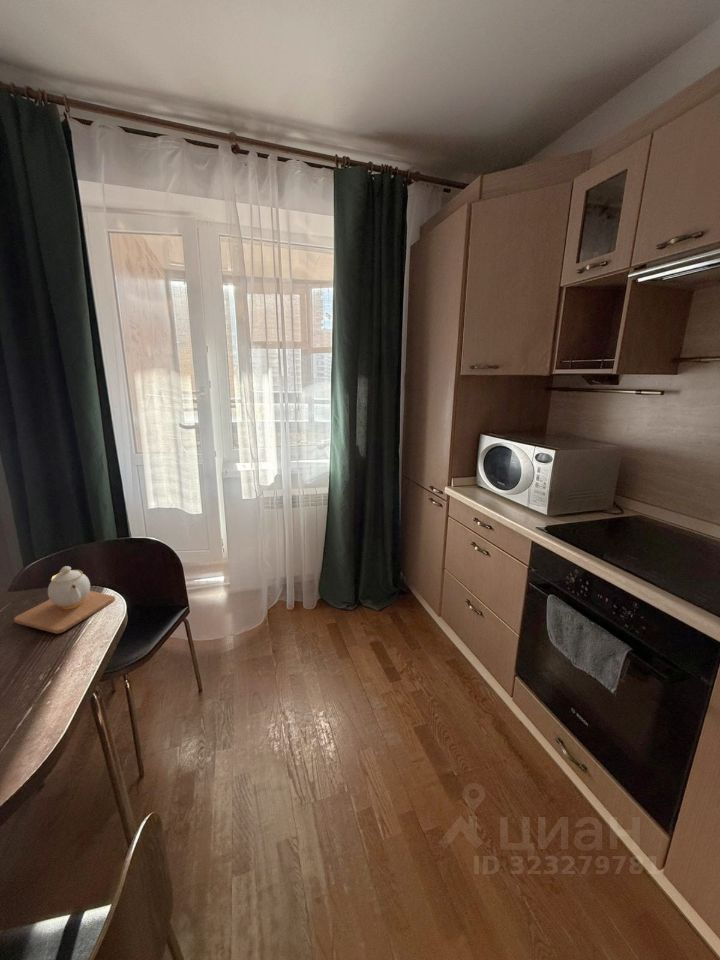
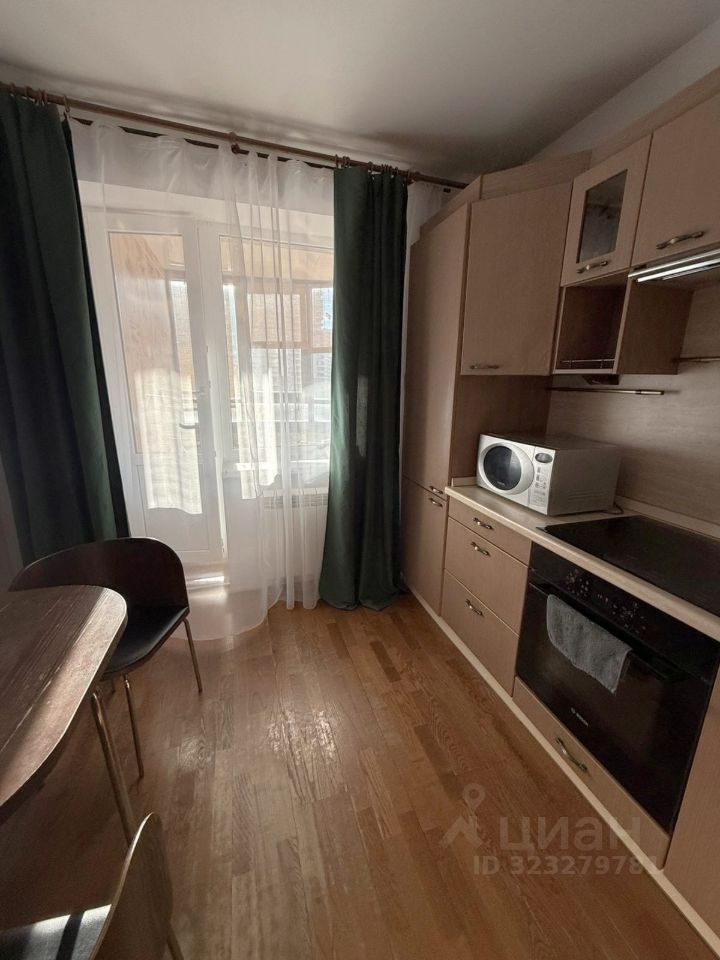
- teapot (63, 590)
